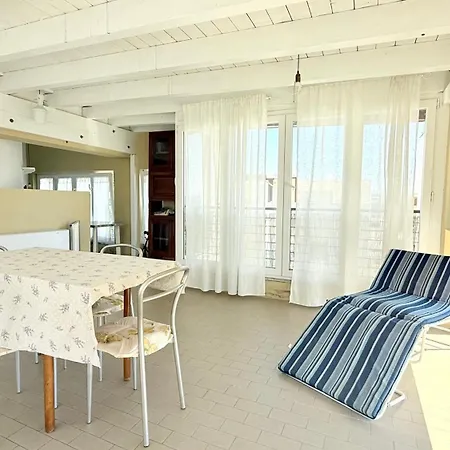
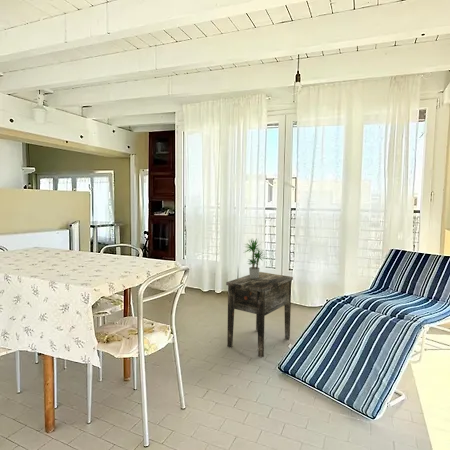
+ side table (260, 311)
+ potted plant (255, 258)
